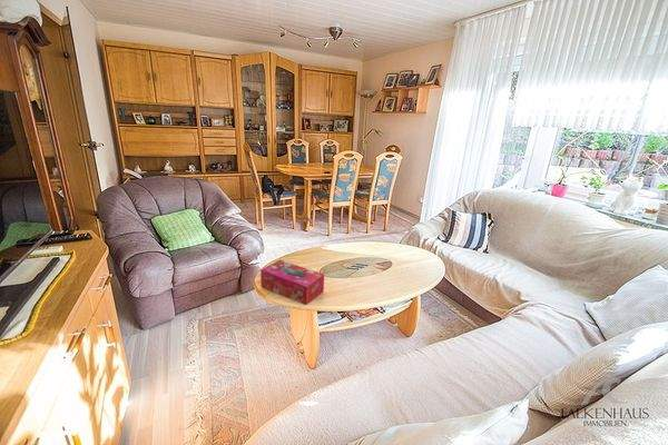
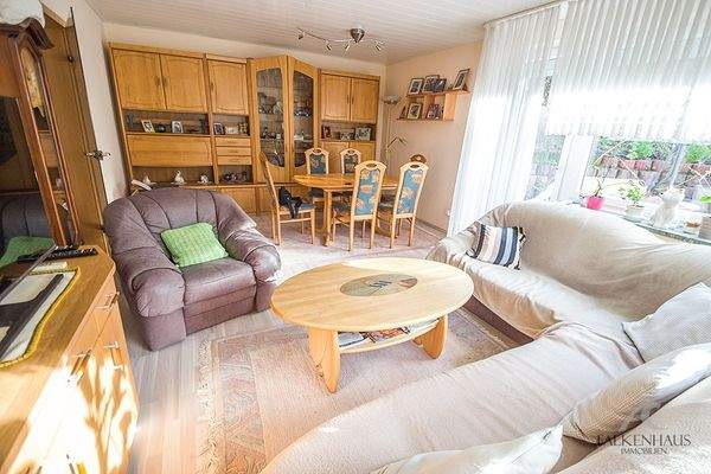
- tissue box (292, 280)
